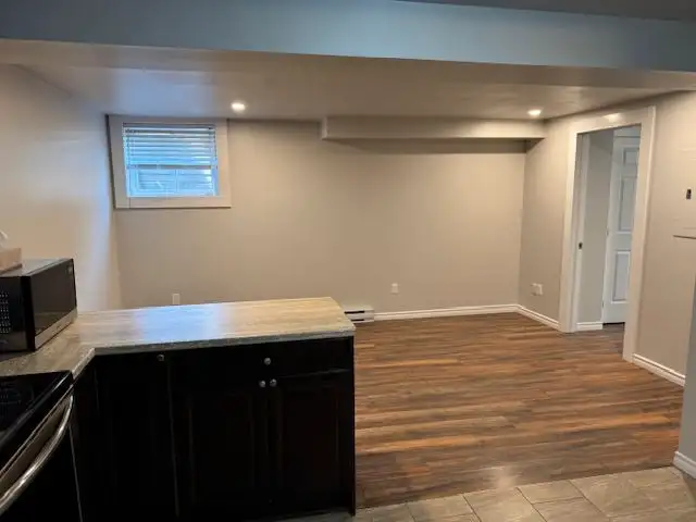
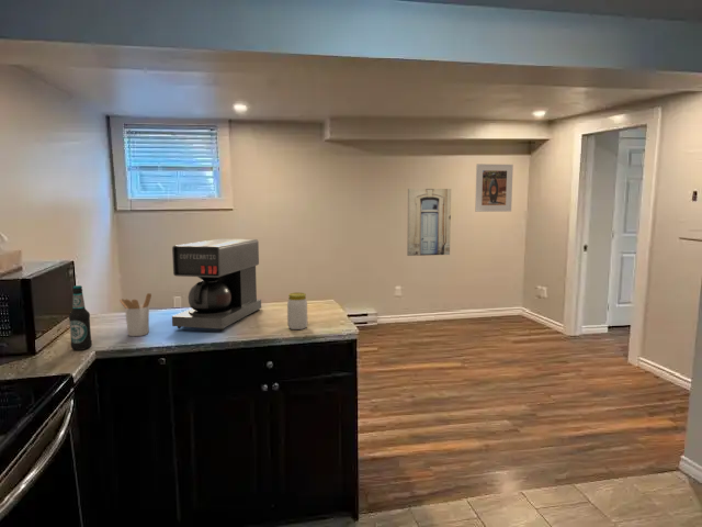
+ bottle (79, 317)
+ wall art (429, 222)
+ jar (297, 311)
+ utensil holder (135, 314)
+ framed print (494, 188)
+ coffee maker (219, 281)
